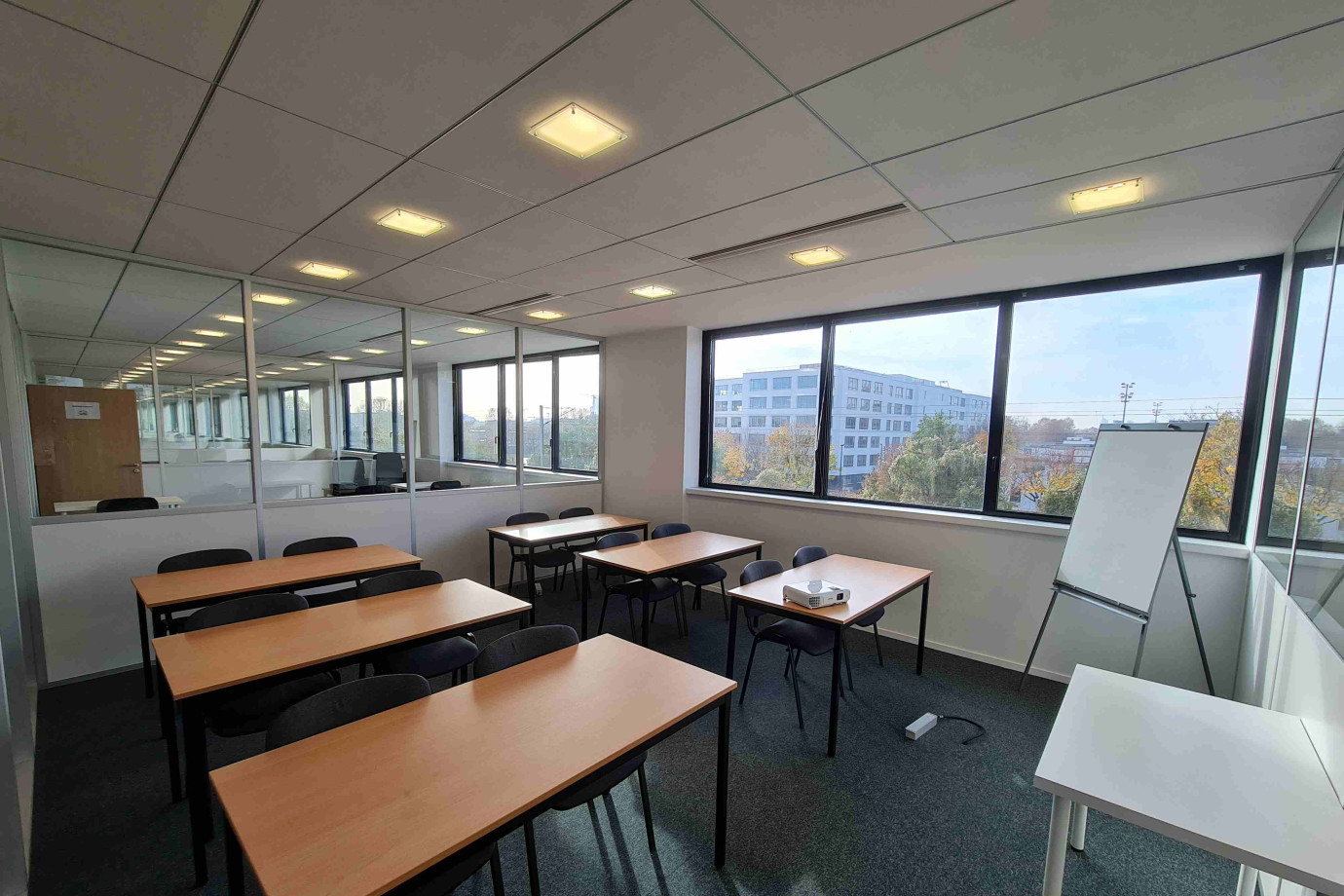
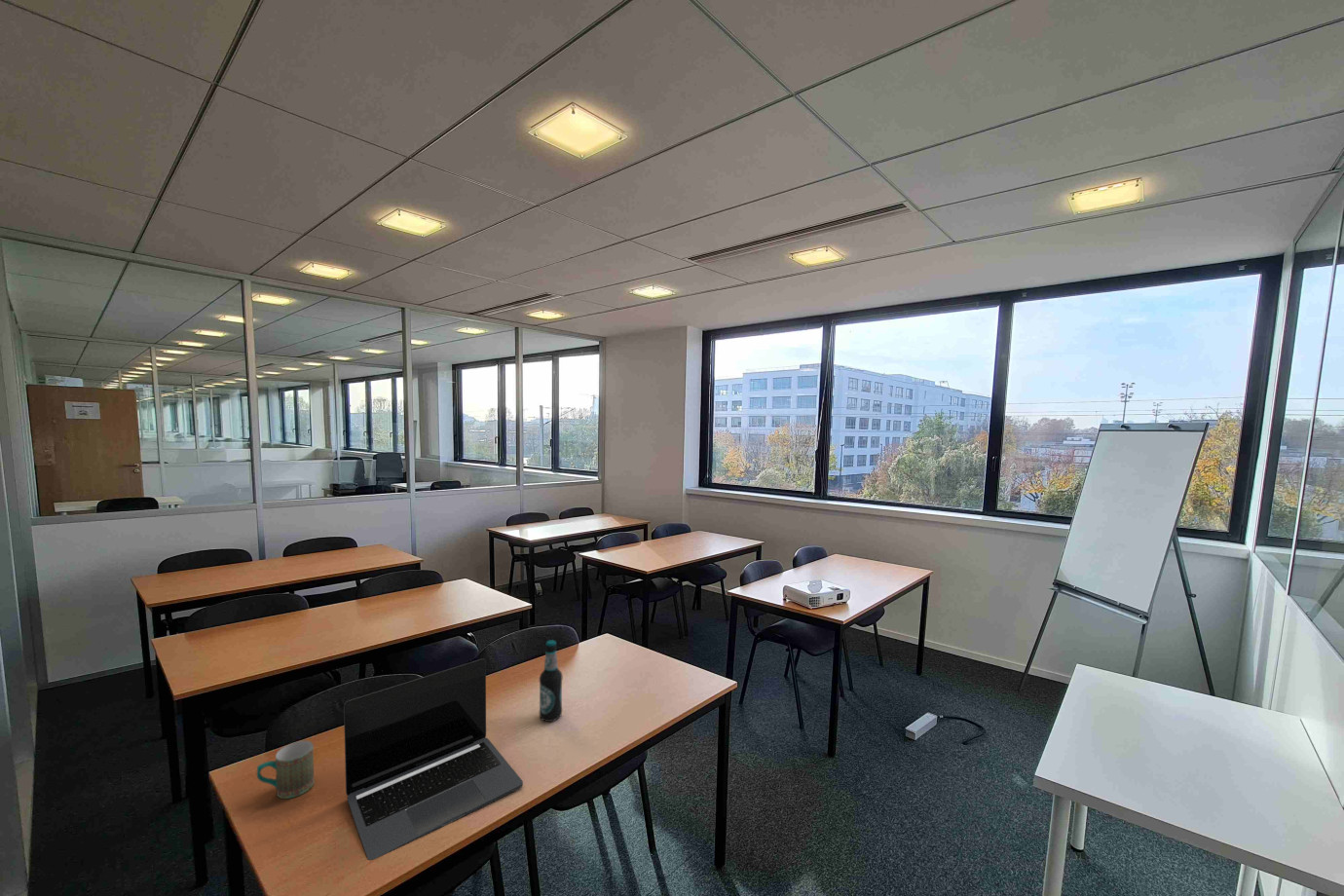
+ bottle (550, 679)
+ mug (285, 771)
+ laptop (435, 745)
